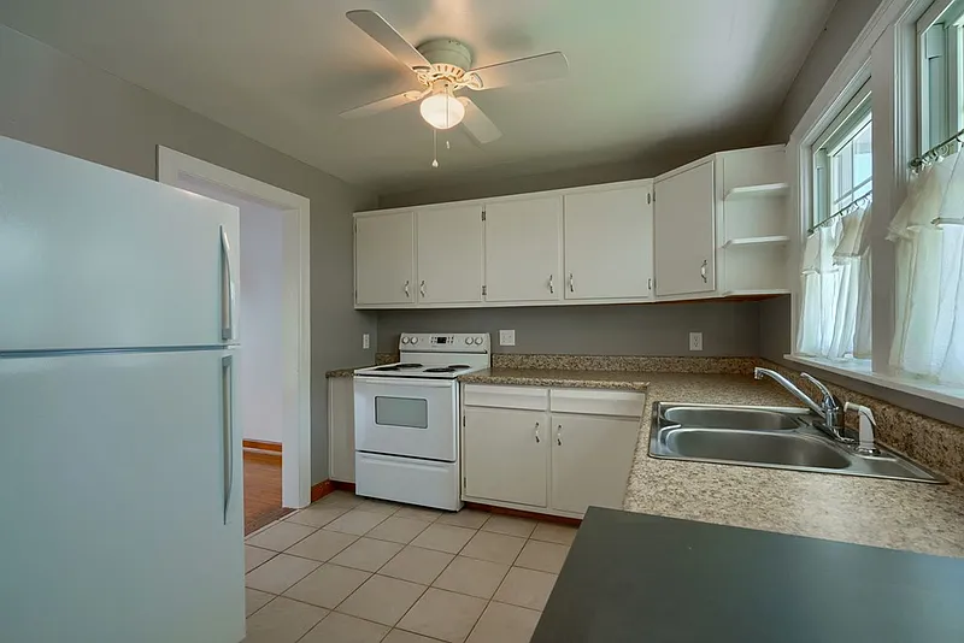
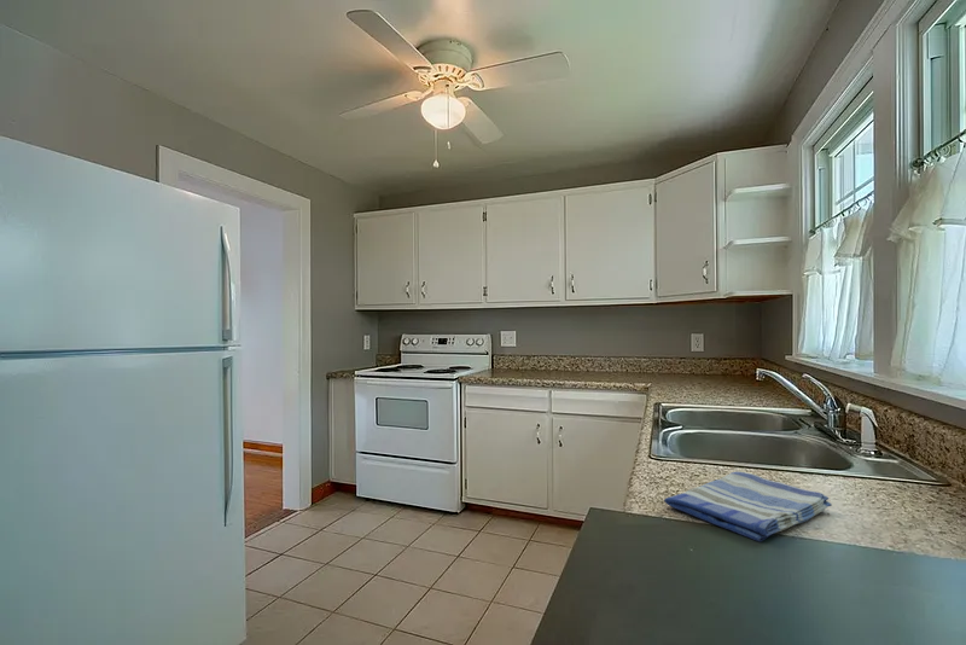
+ dish towel (746, 499)
